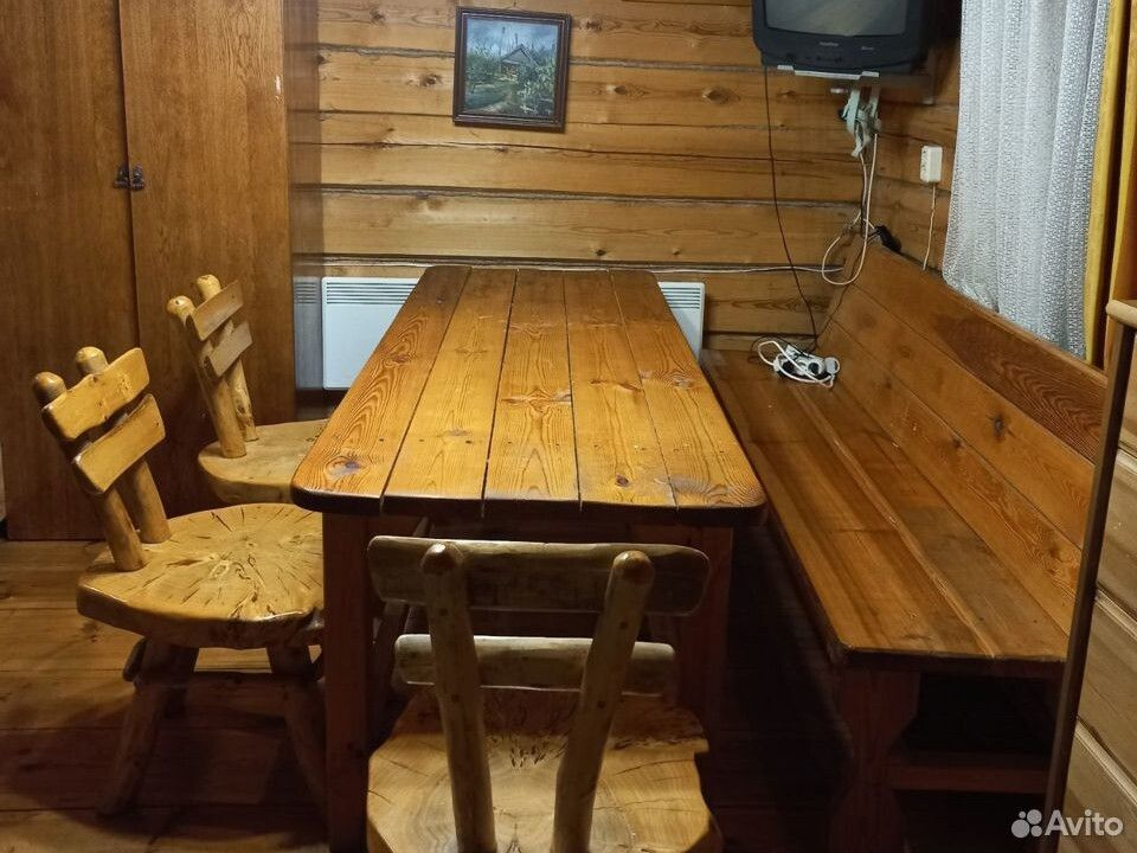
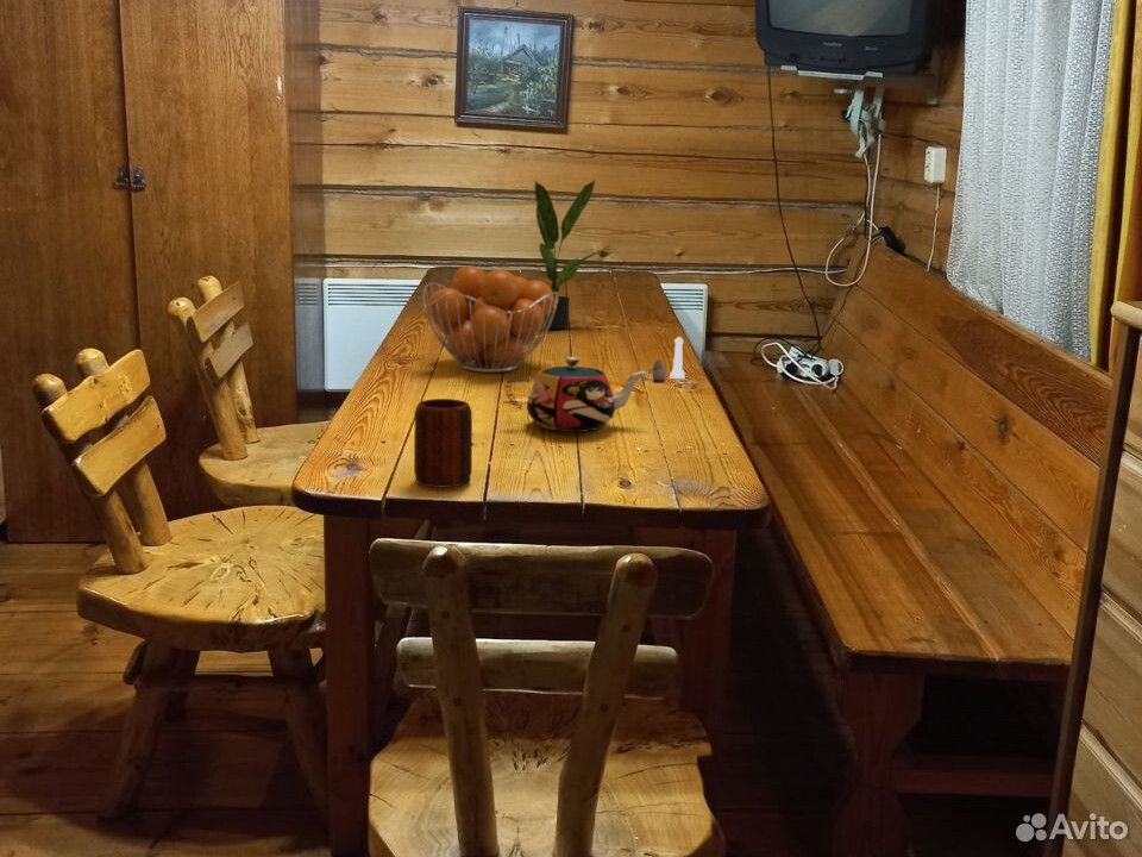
+ teapot (576, 392)
+ mug (445, 439)
+ potted plant (559, 250)
+ salt and pepper shaker set (674, 356)
+ fruit basket (490, 318)
